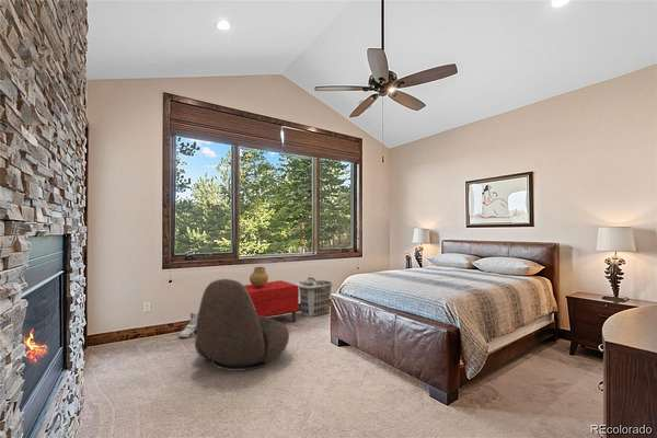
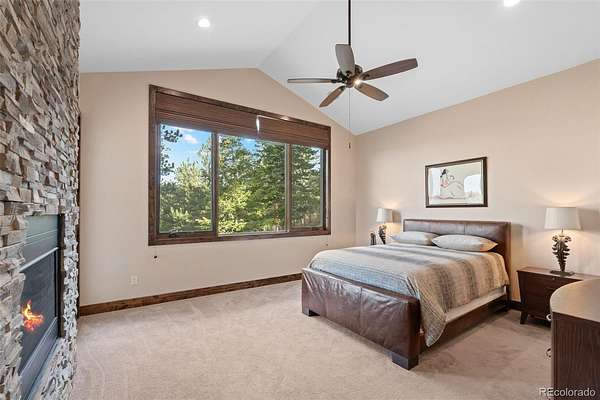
- armchair (242, 315)
- bench (255, 306)
- ceramic pot (258, 276)
- clothes hamper (315, 295)
- sneaker (192, 323)
